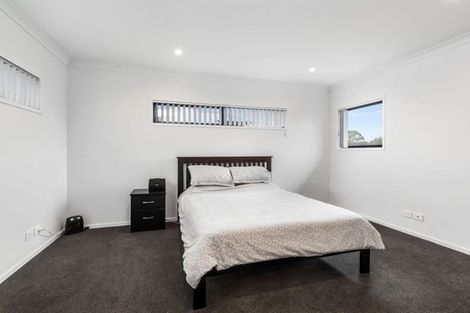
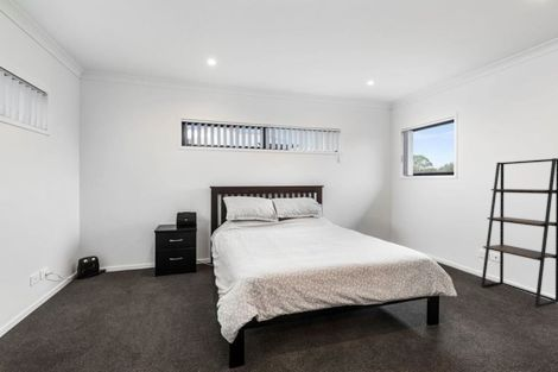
+ shelving unit (520, 223)
